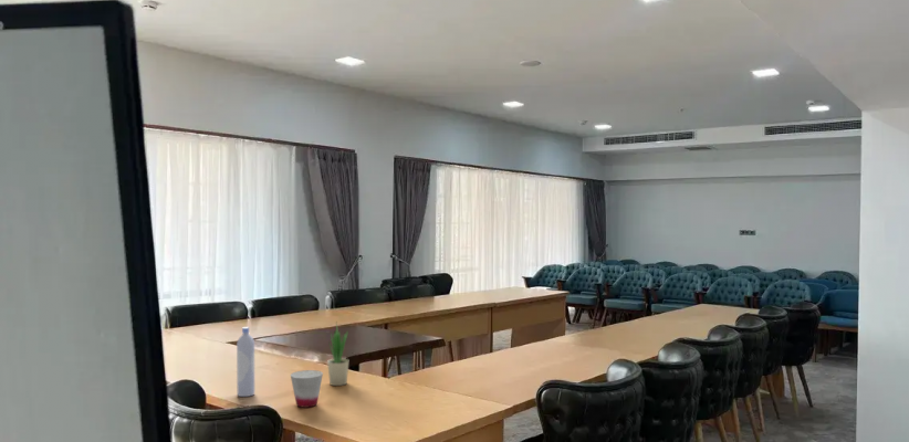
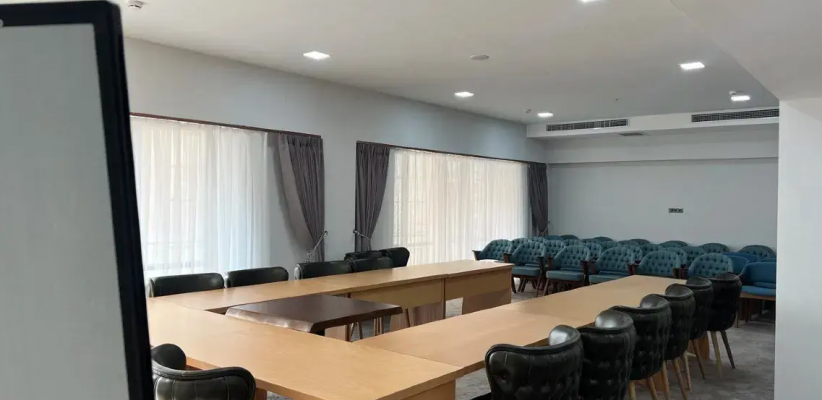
- bottle (245, 360)
- potted plant (338, 352)
- cup (306, 389)
